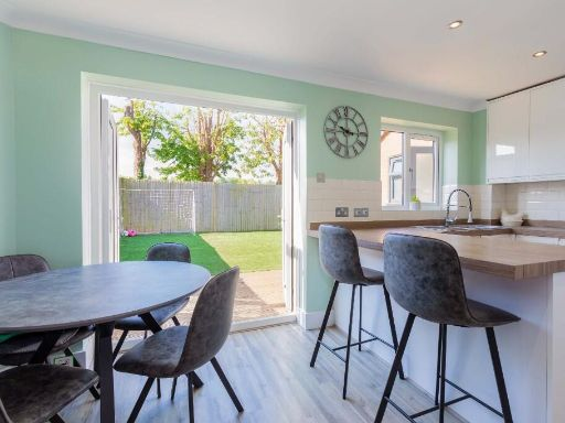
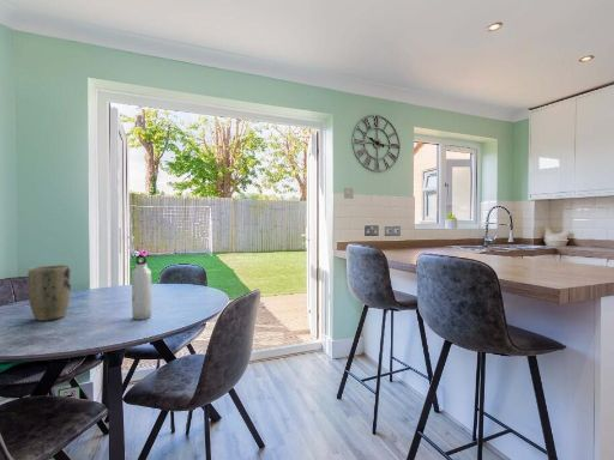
+ water bottle (142, 285)
+ plant pot (50, 291)
